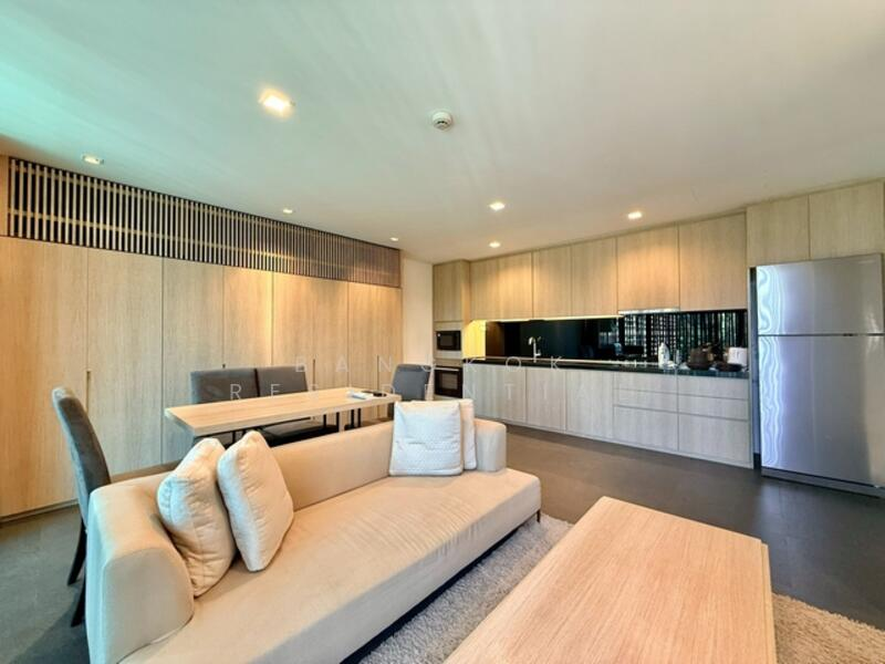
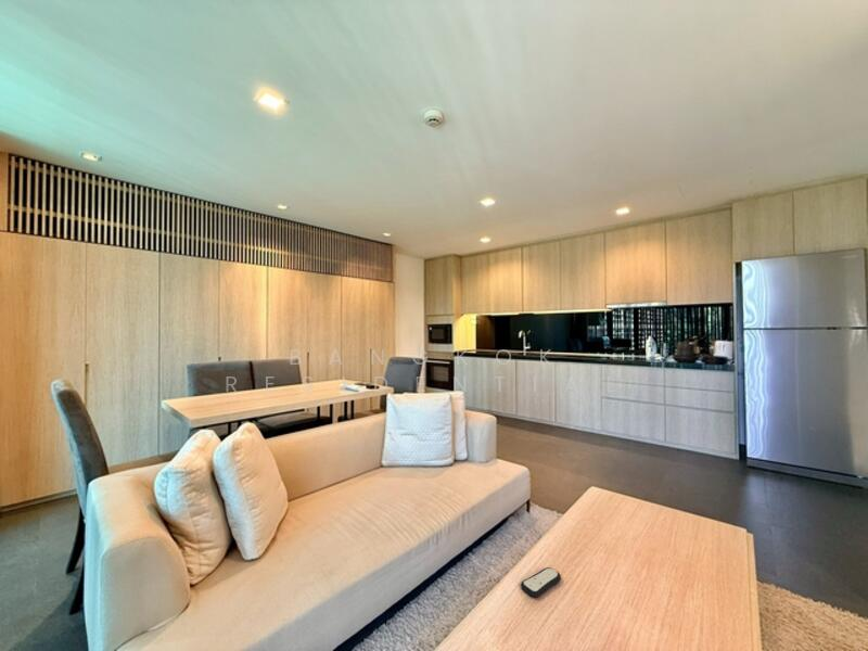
+ remote control (541, 580)
